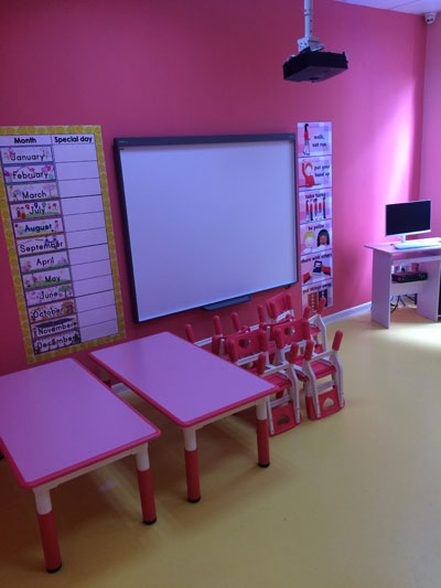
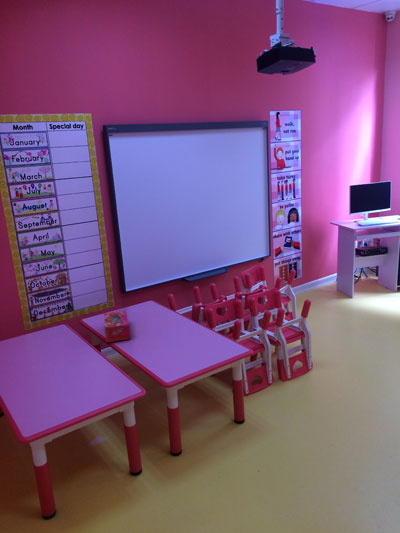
+ tissue box (116, 325)
